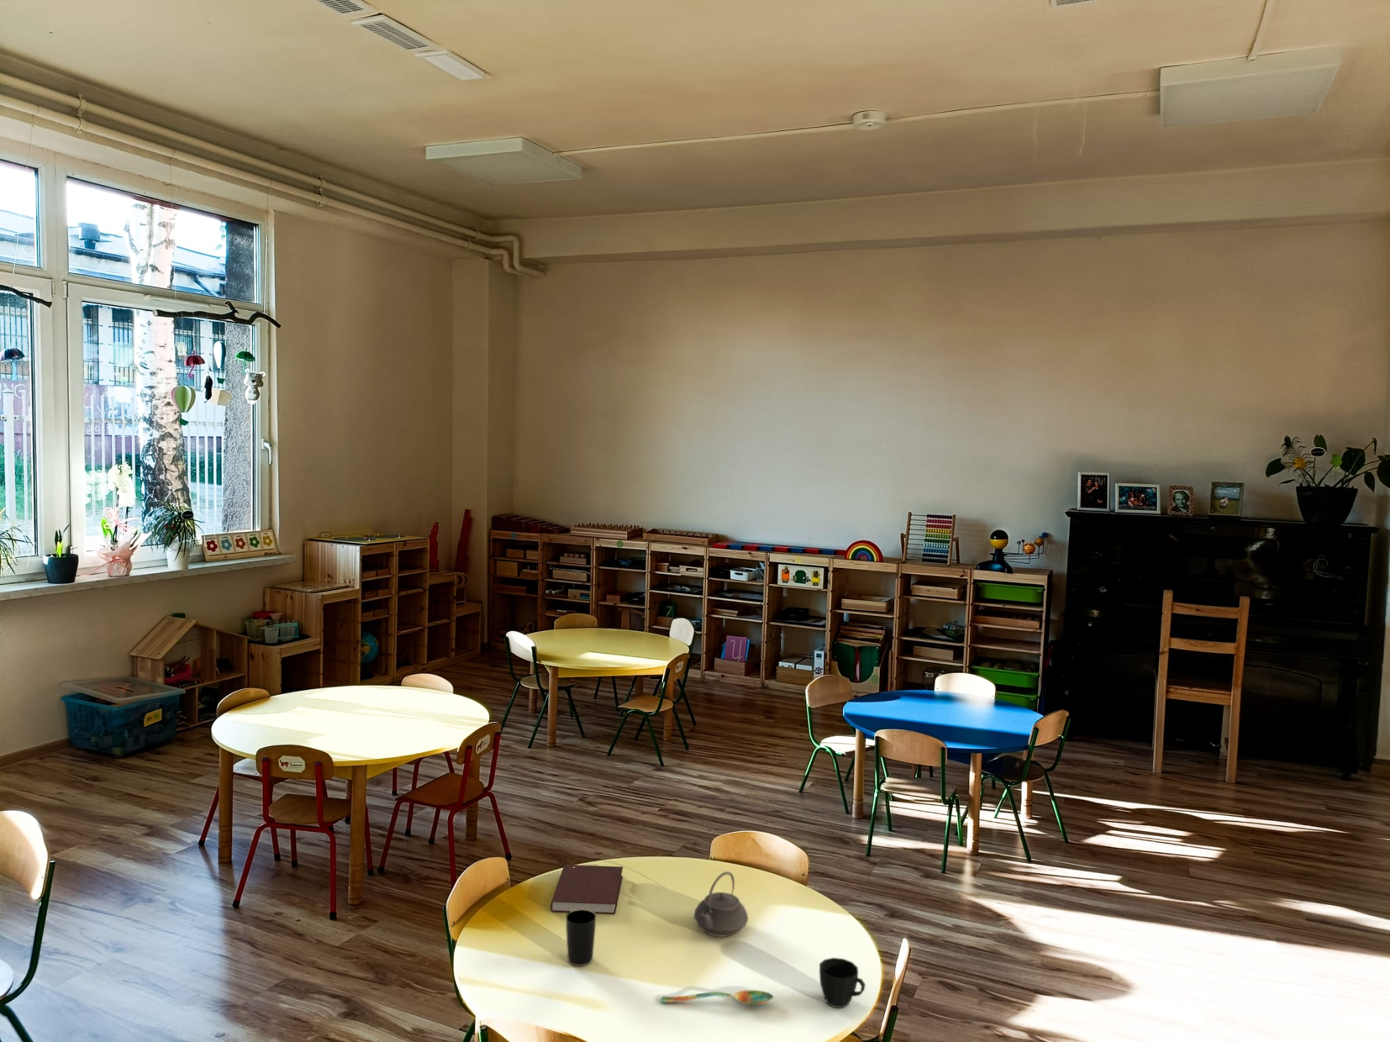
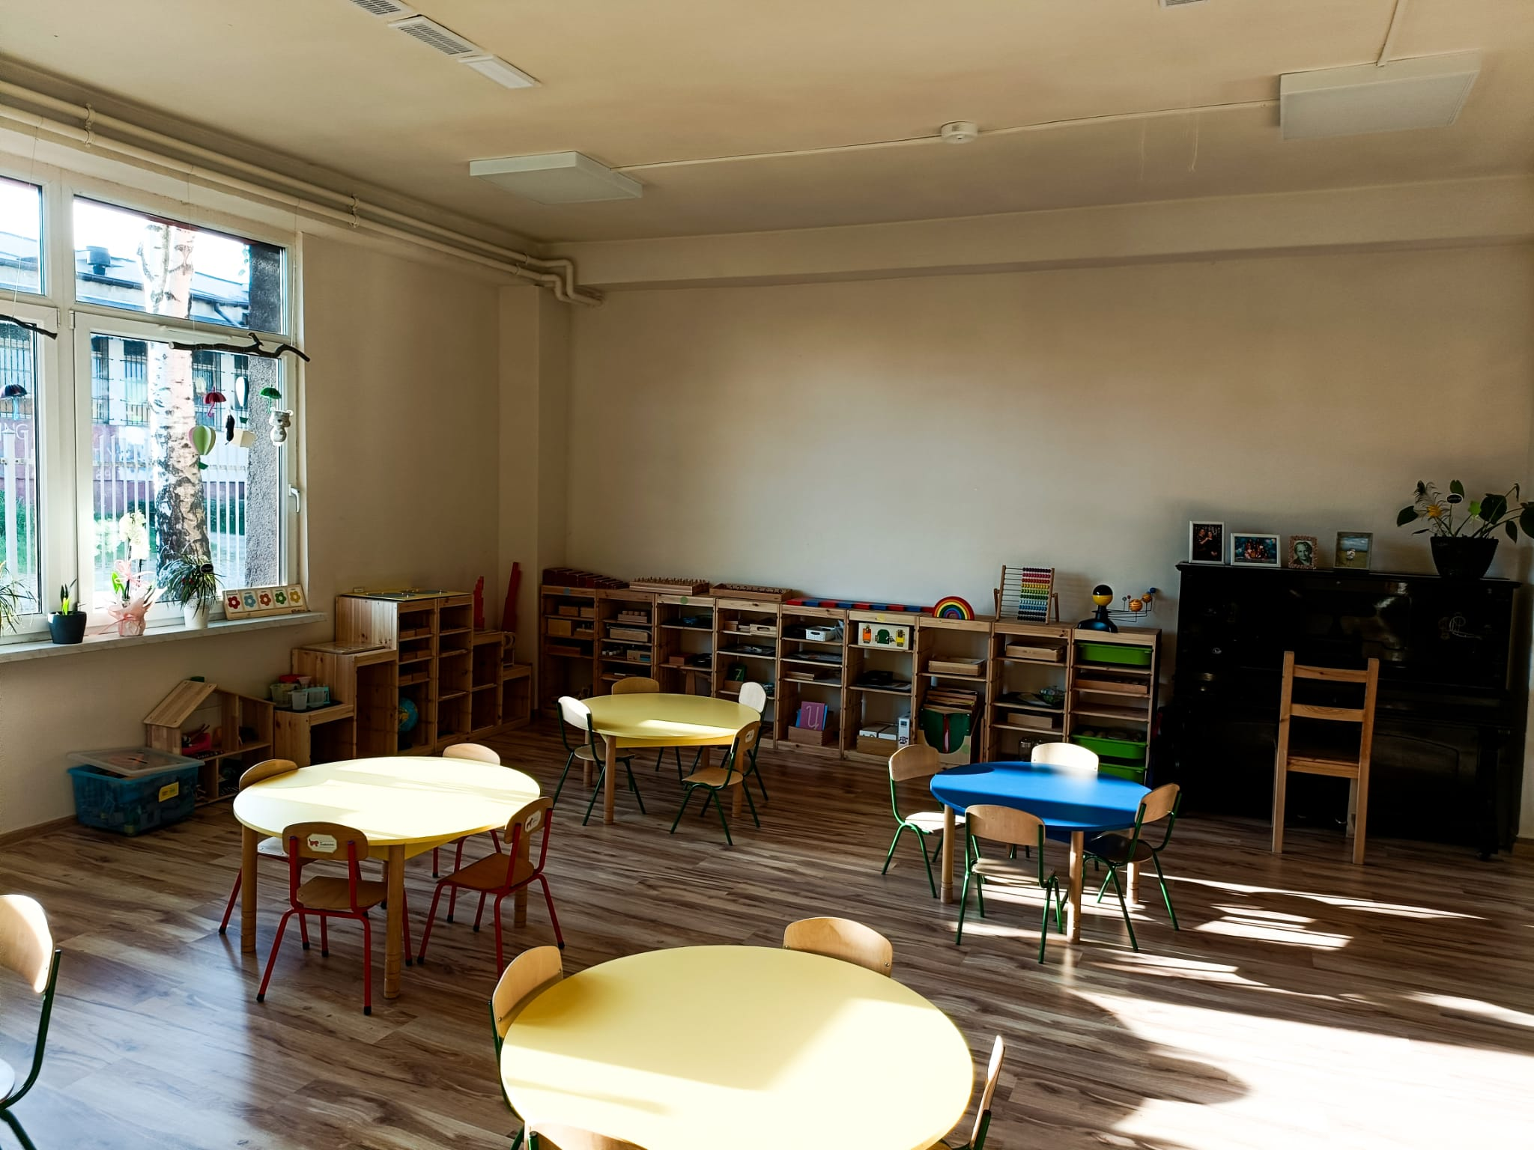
- notebook (588, 888)
- spoon (717, 995)
- cup (838, 986)
- teapot (719, 902)
- cup (580, 938)
